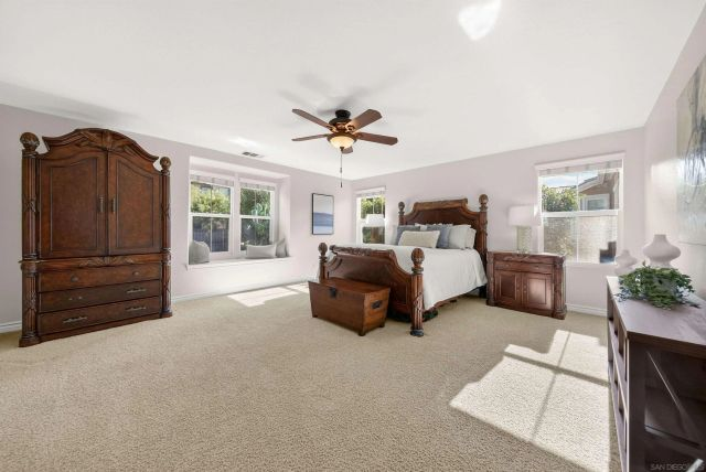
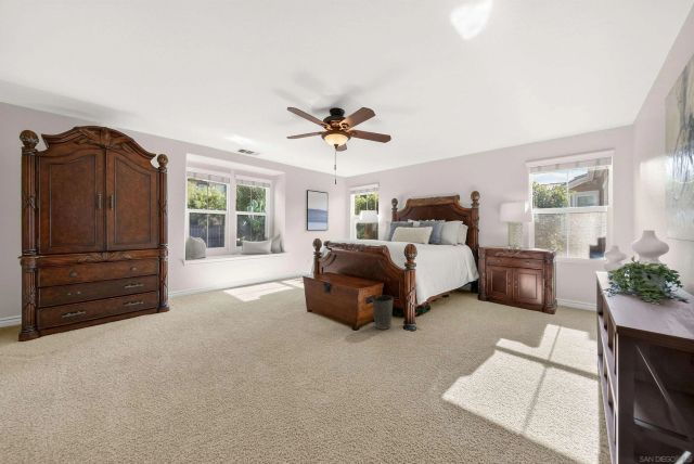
+ waste basket (382, 312)
